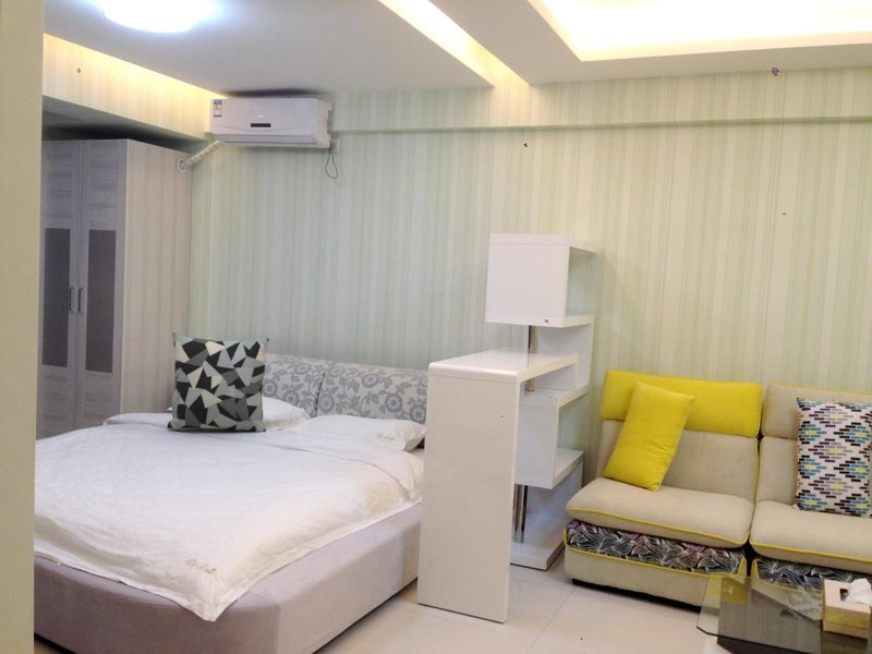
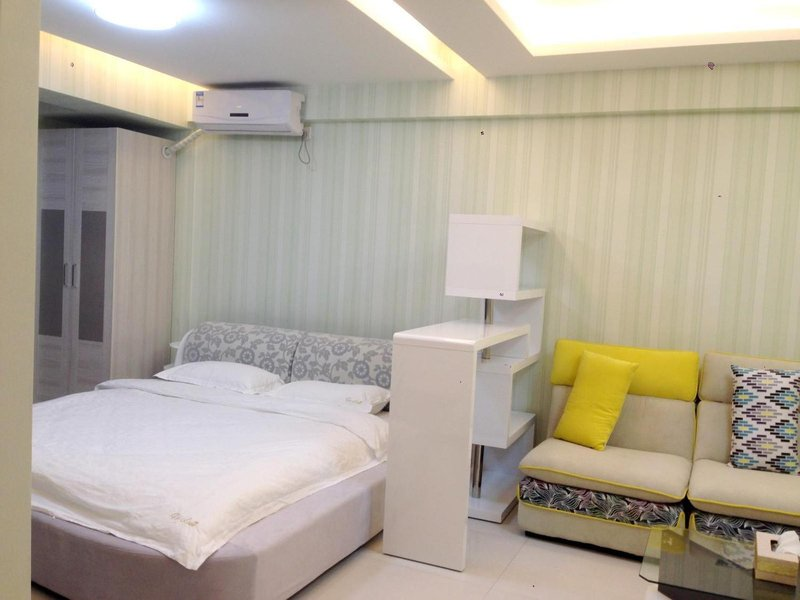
- pillow (217, 383)
